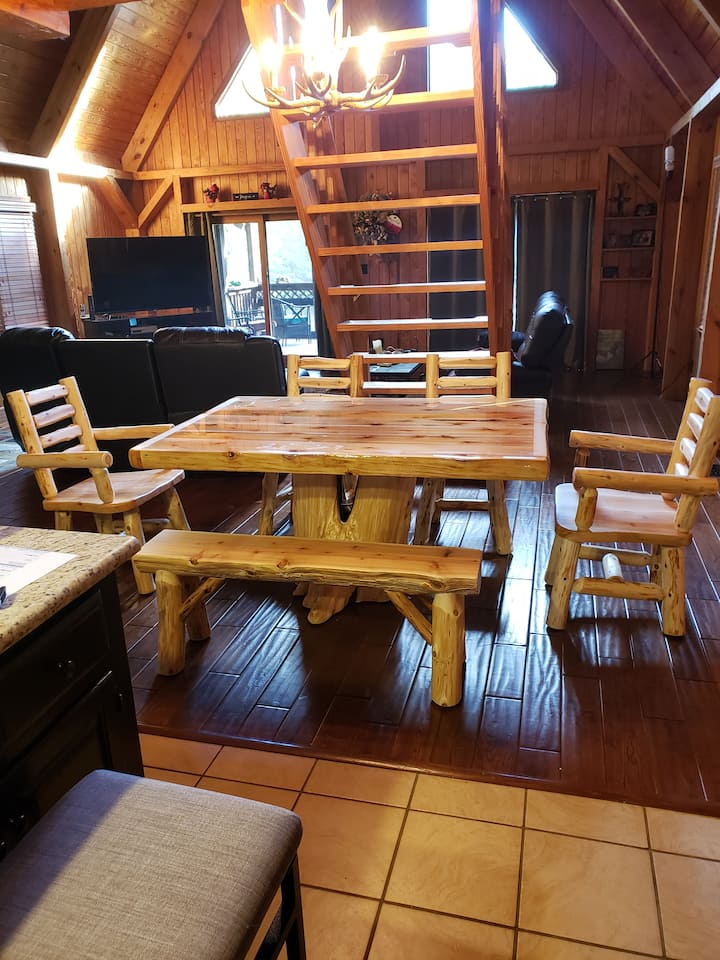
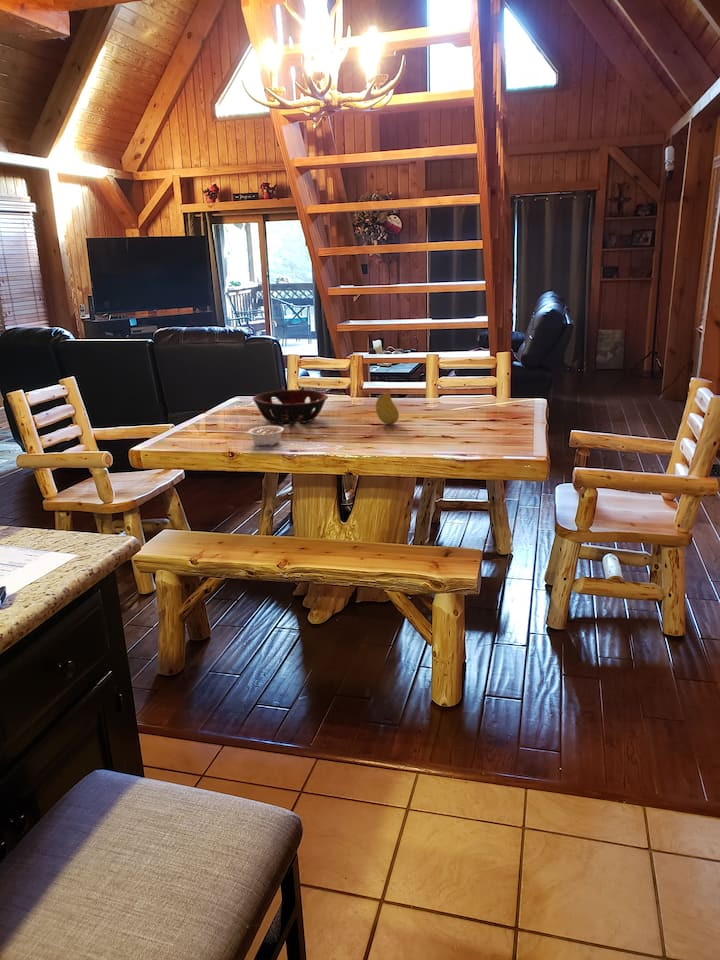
+ legume (265, 435)
+ decorative bowl (290, 408)
+ fruit (387, 408)
